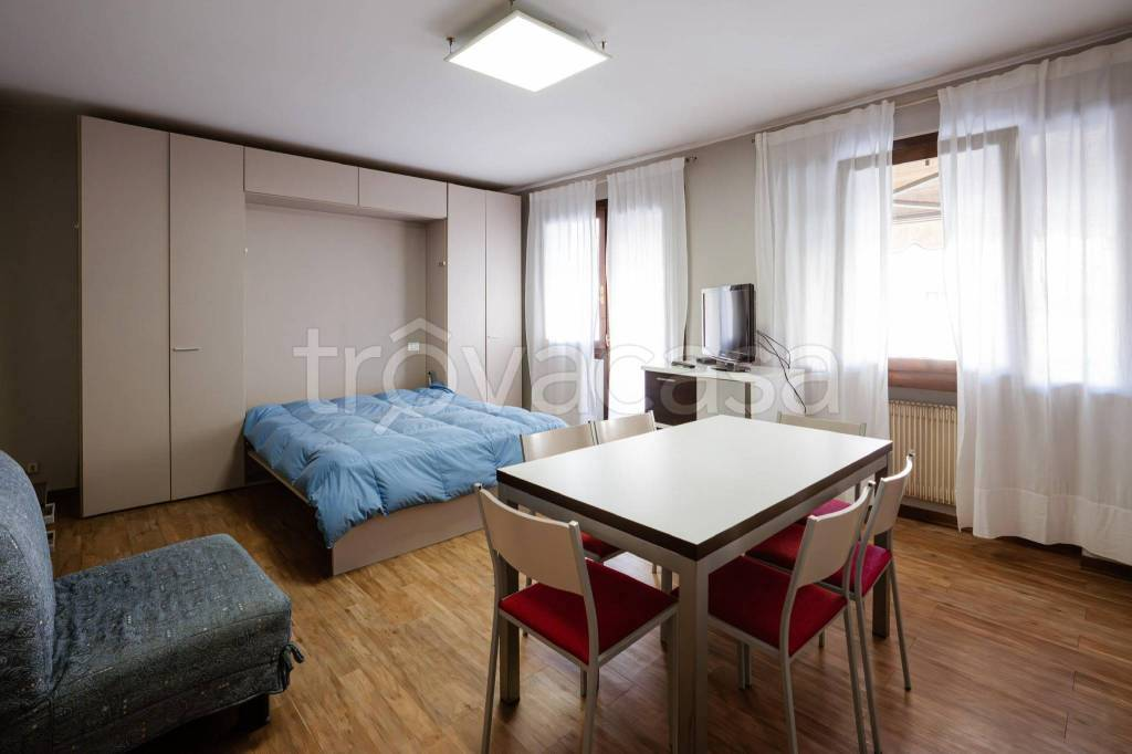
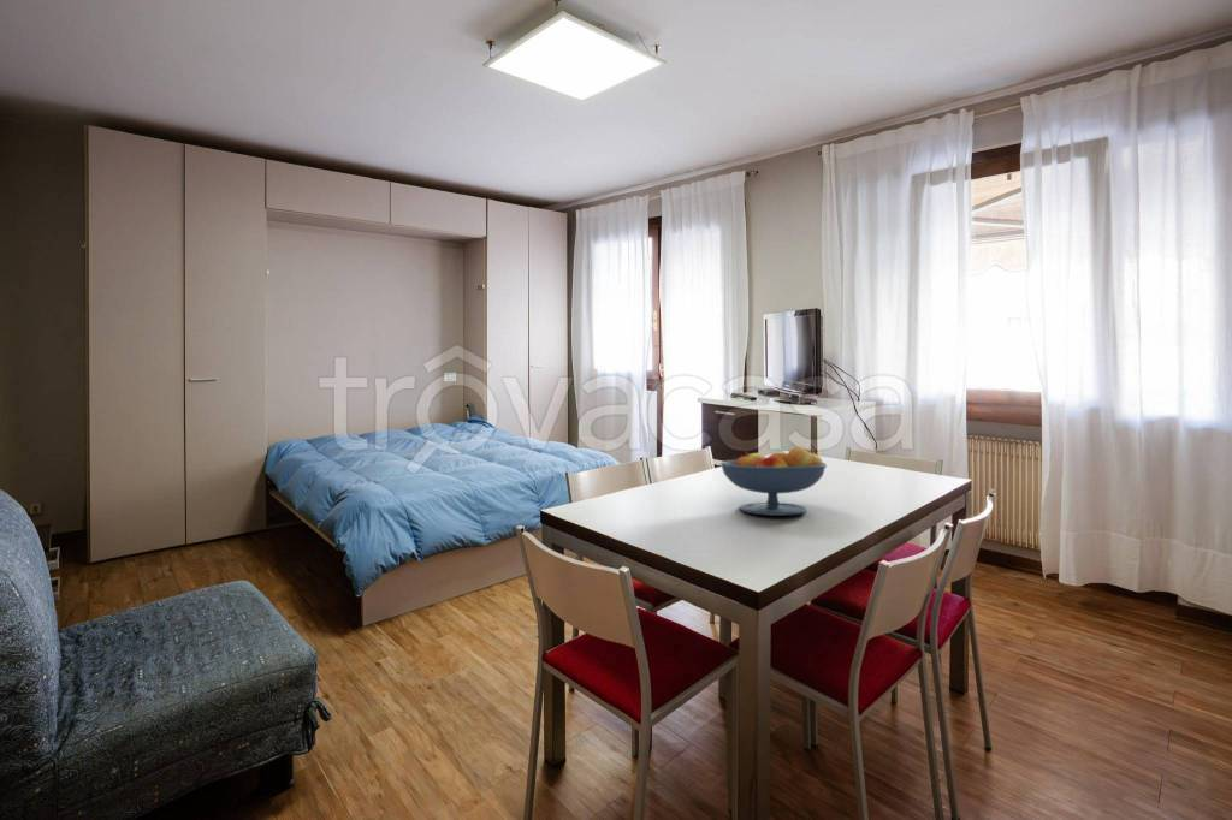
+ fruit bowl (772, 477)
